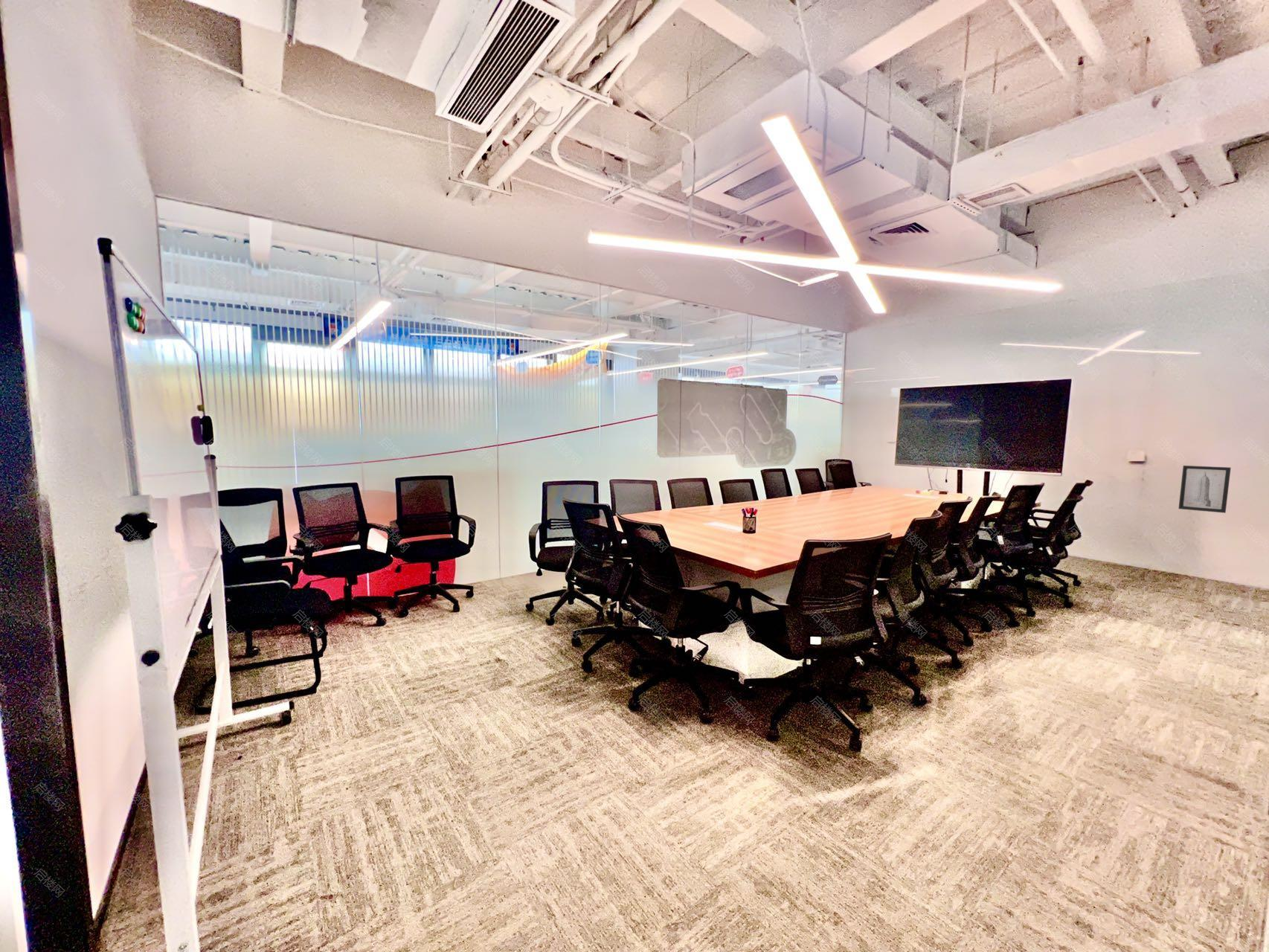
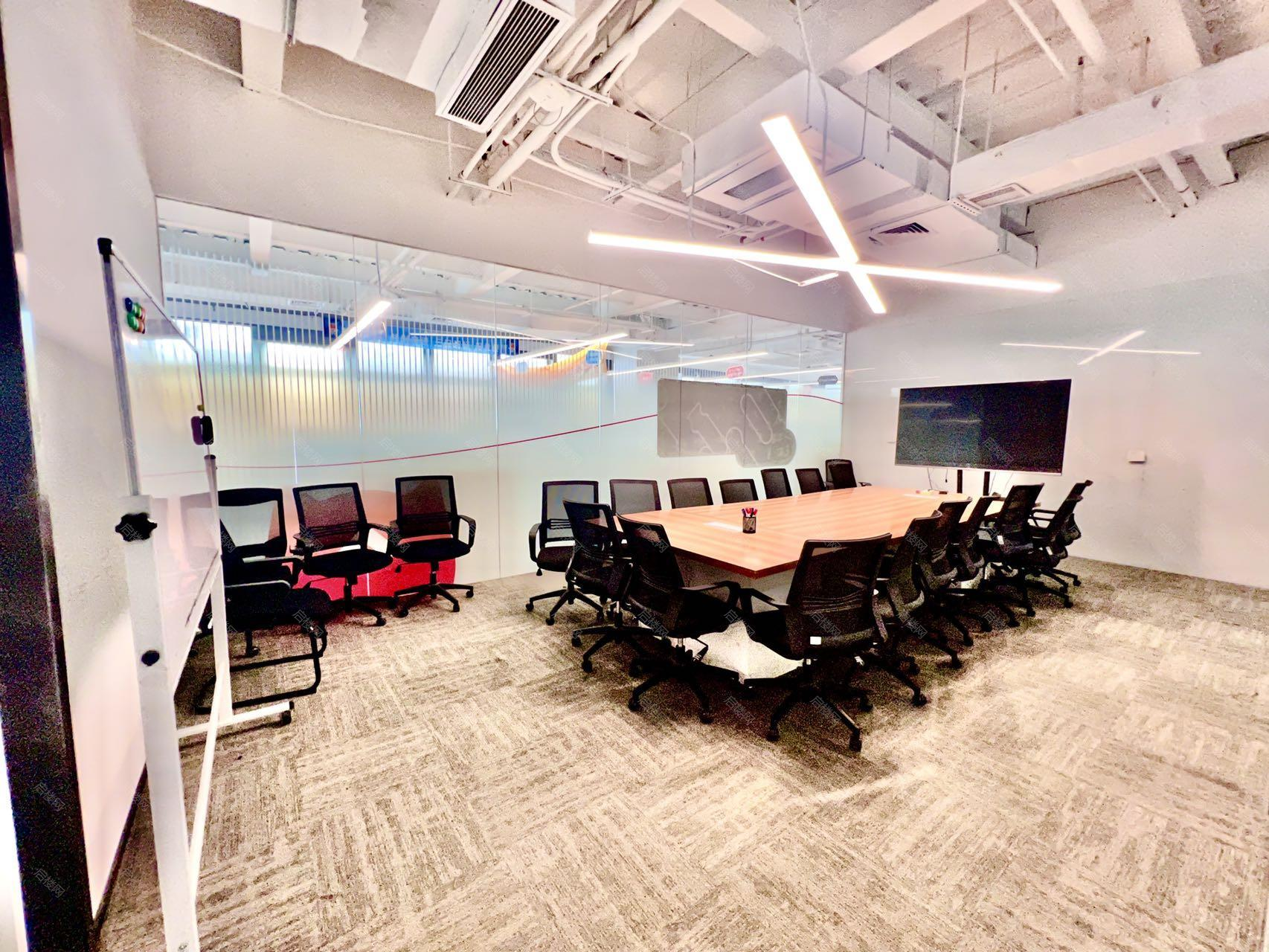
- wall art (1204, 489)
